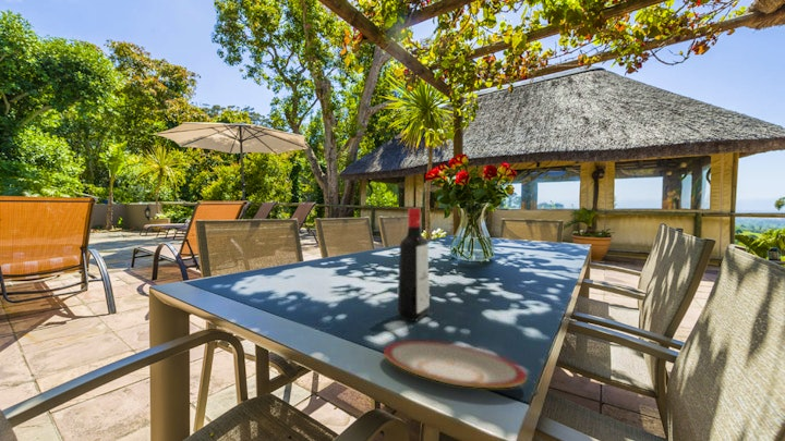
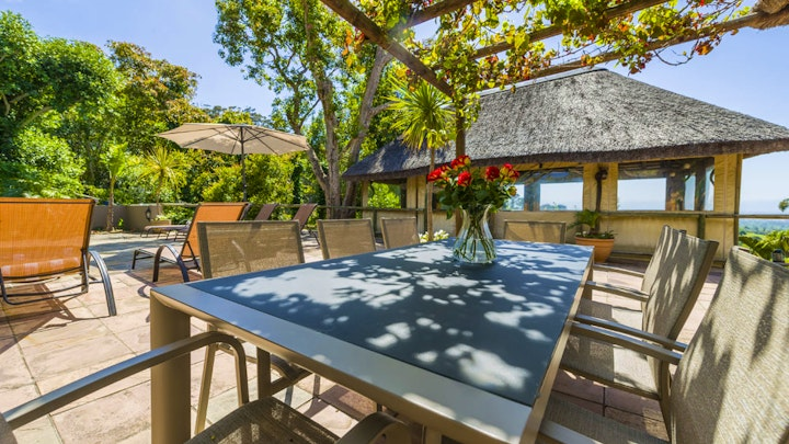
- plate (449, 366)
- liquor bottle (413, 261)
